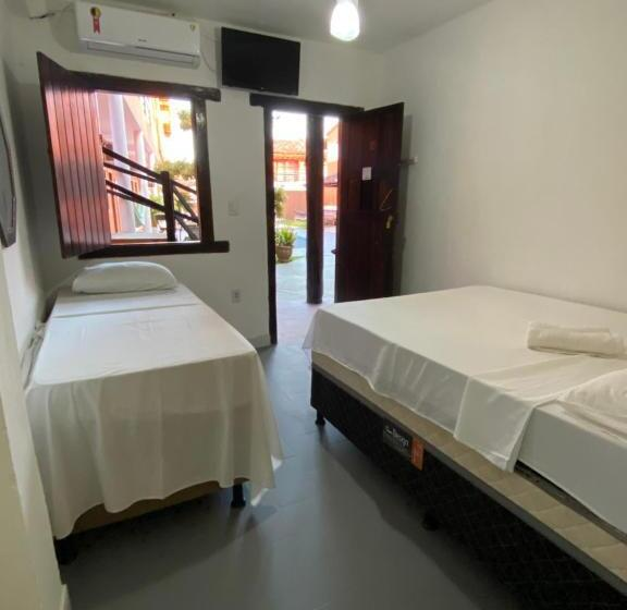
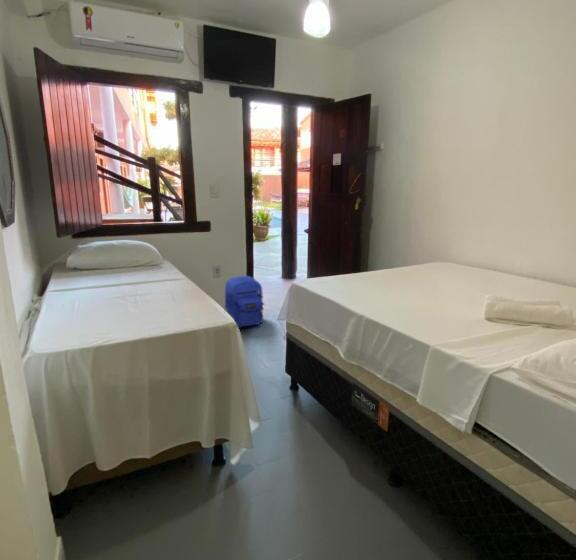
+ backpack (246, 301)
